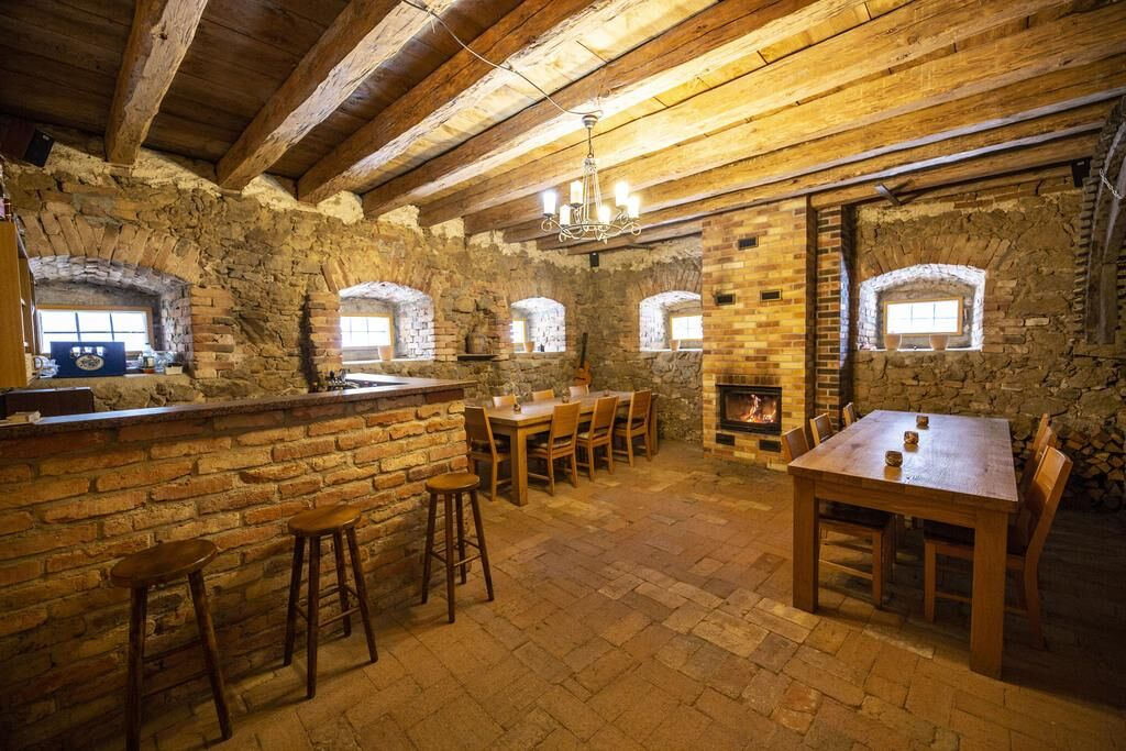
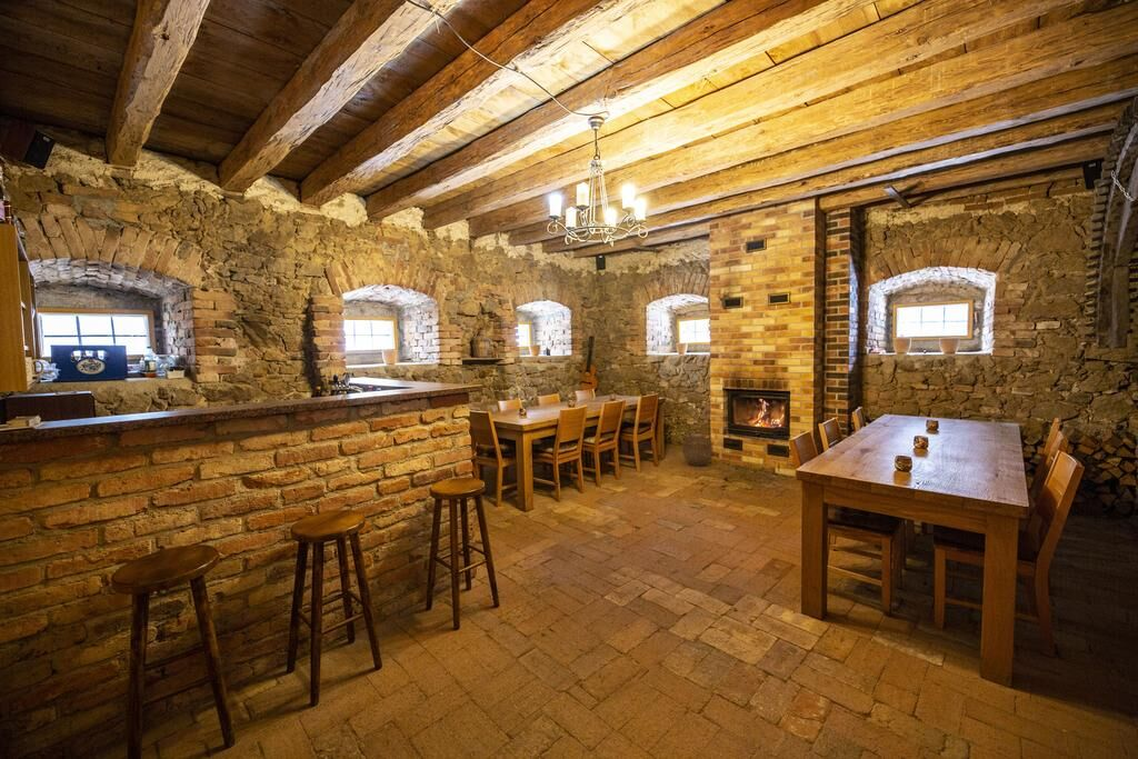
+ woven basket (697, 449)
